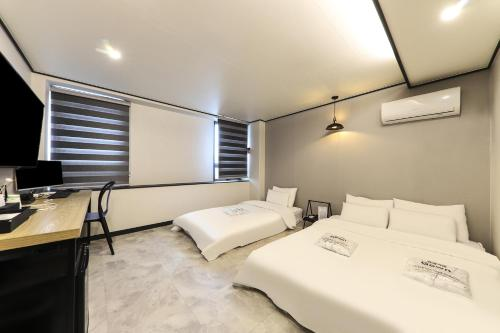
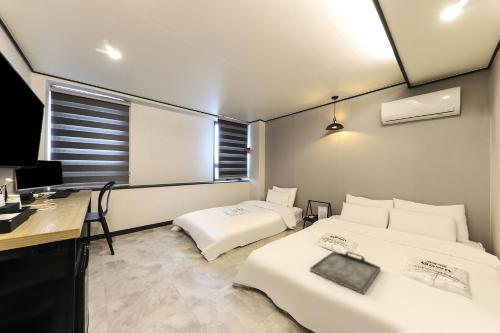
+ serving tray (345, 266)
